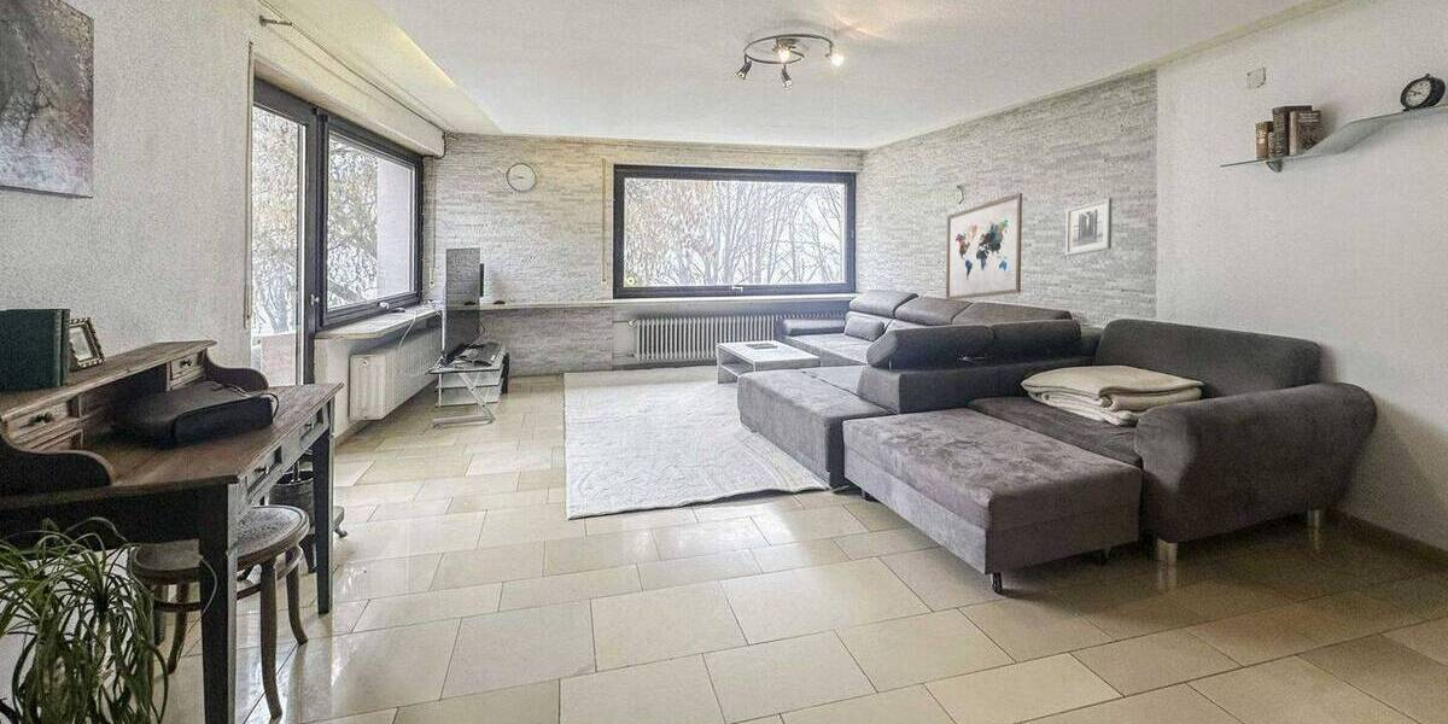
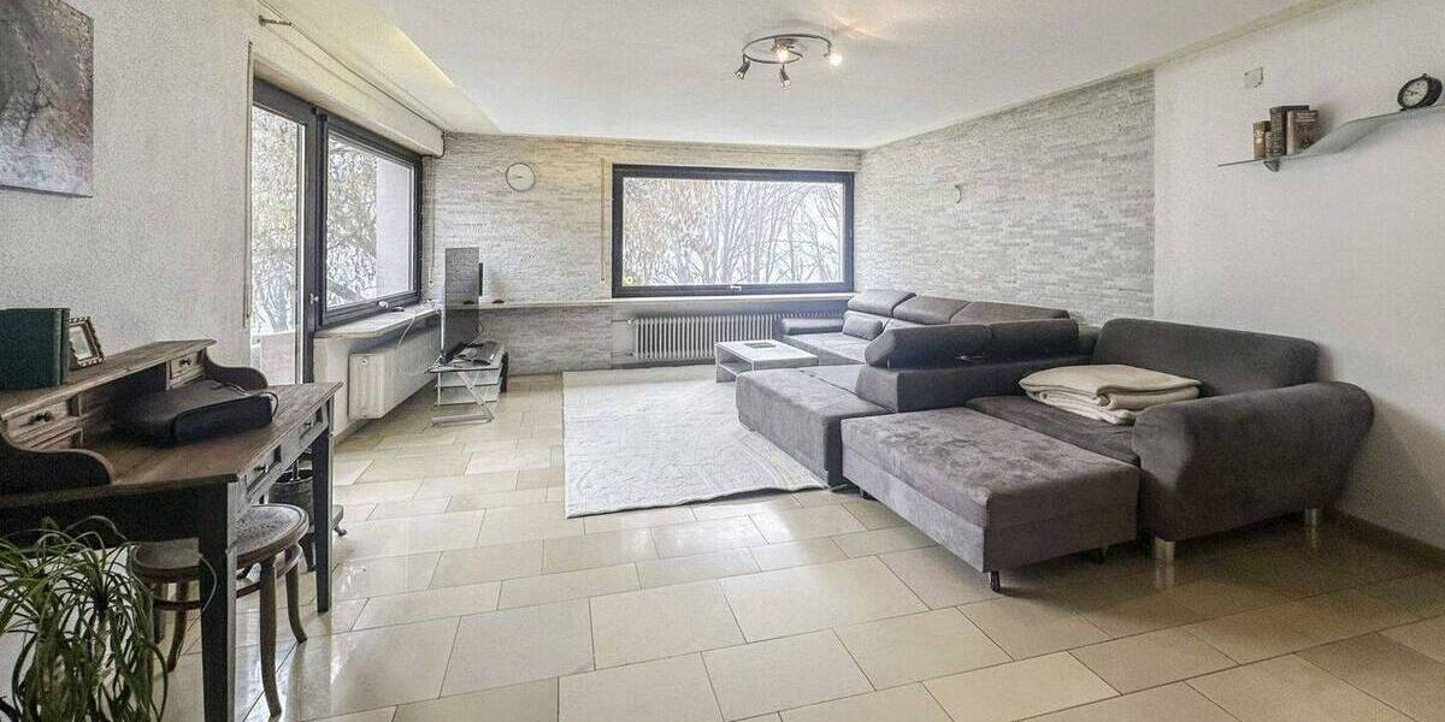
- wall art (980, 251)
- wall art (1087, 228)
